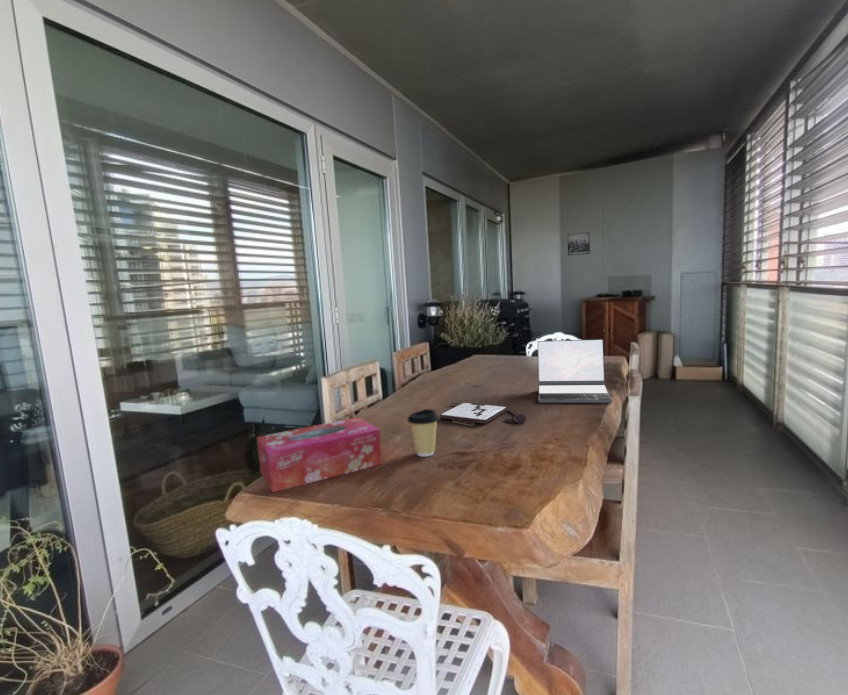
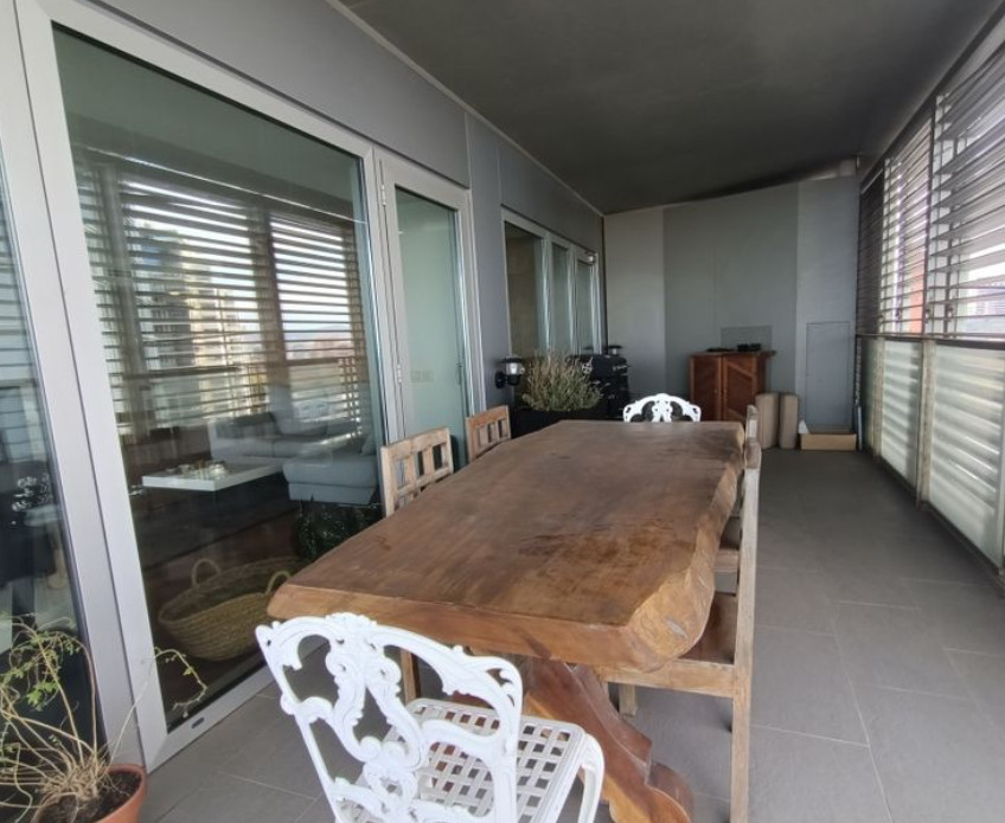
- tissue box (319, 450)
- coffee cup (424, 433)
- laptop (571, 369)
- wall art (578, 244)
- board game (480, 412)
